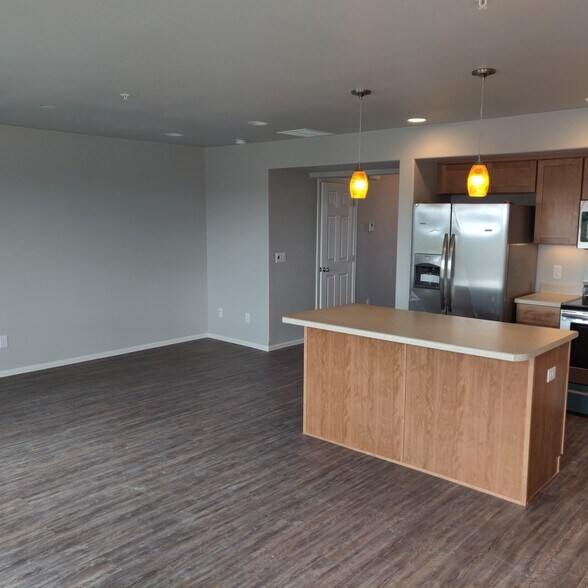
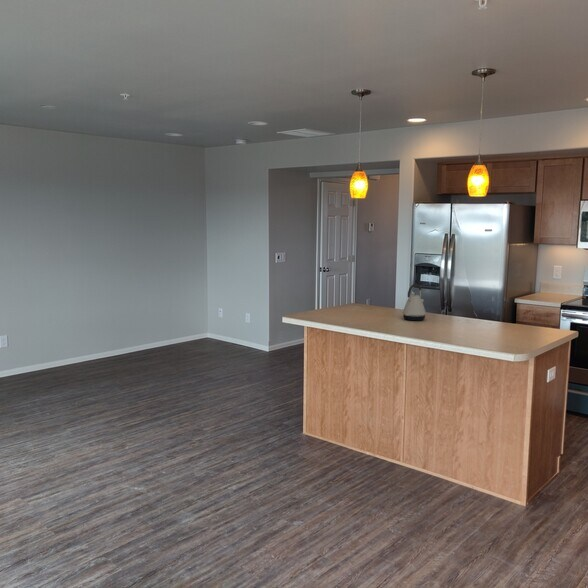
+ kettle (415, 301)
